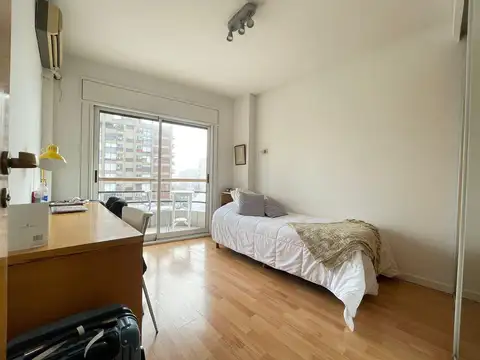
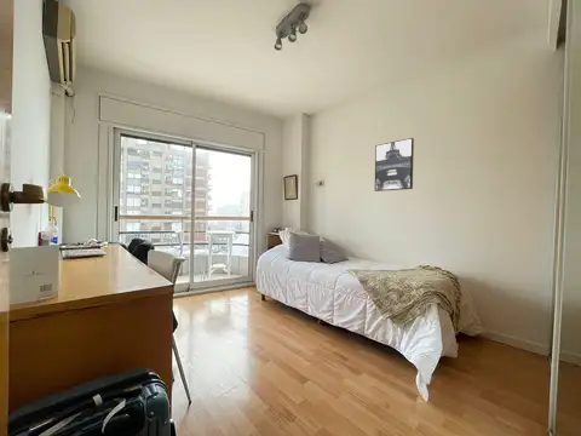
+ wall art (392, 166)
